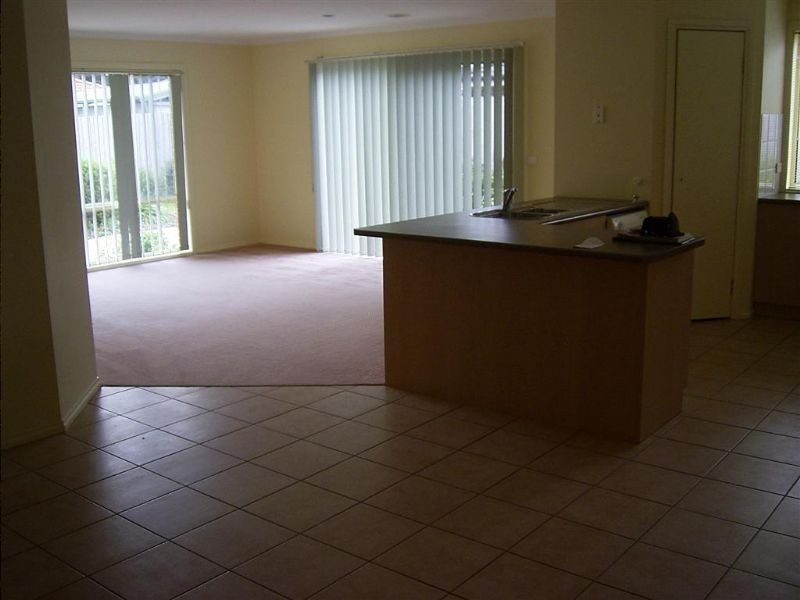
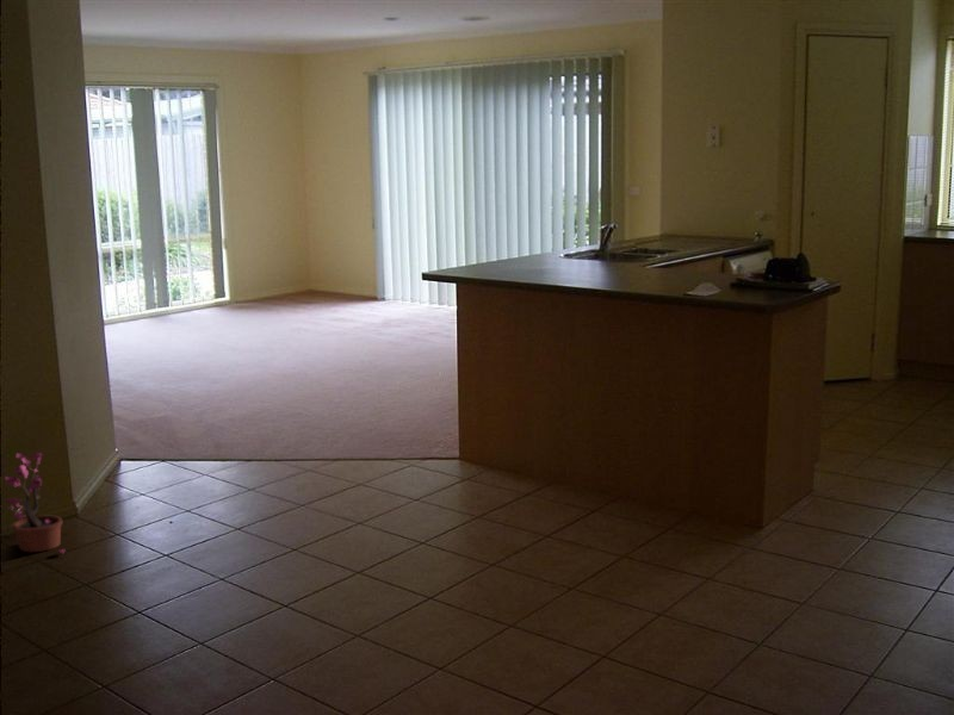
+ potted plant (37, 500)
